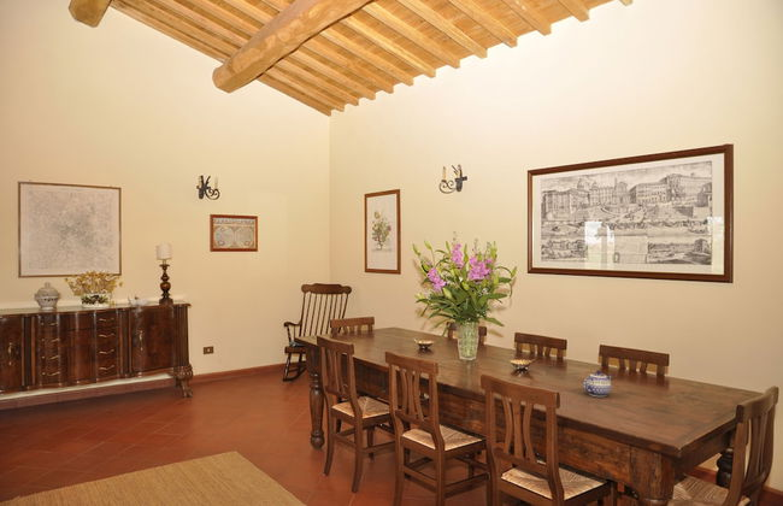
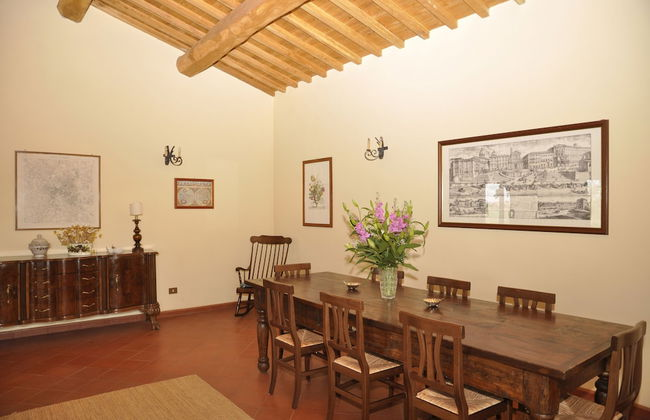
- teapot (597, 382)
